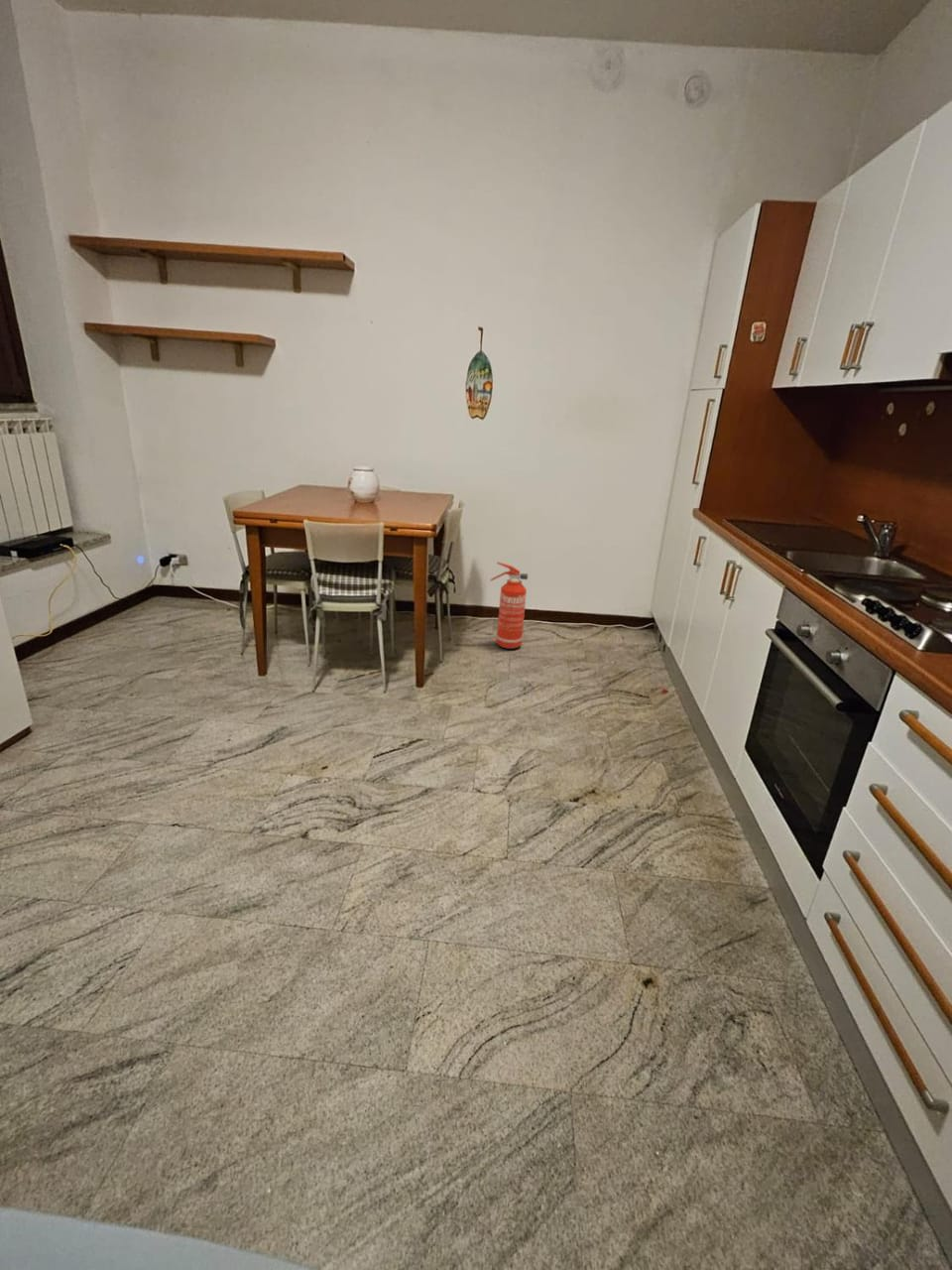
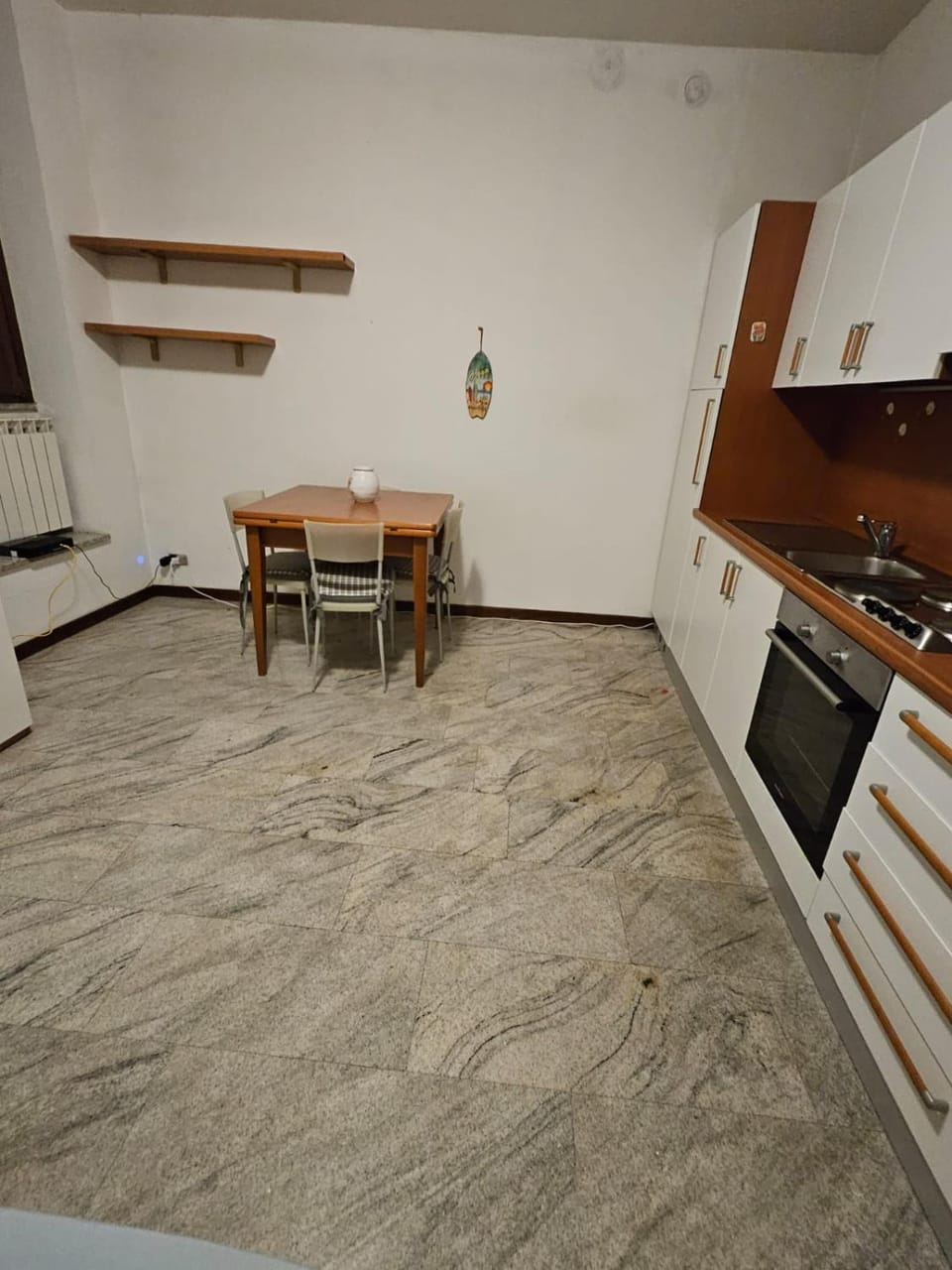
- fire extinguisher (506, 605)
